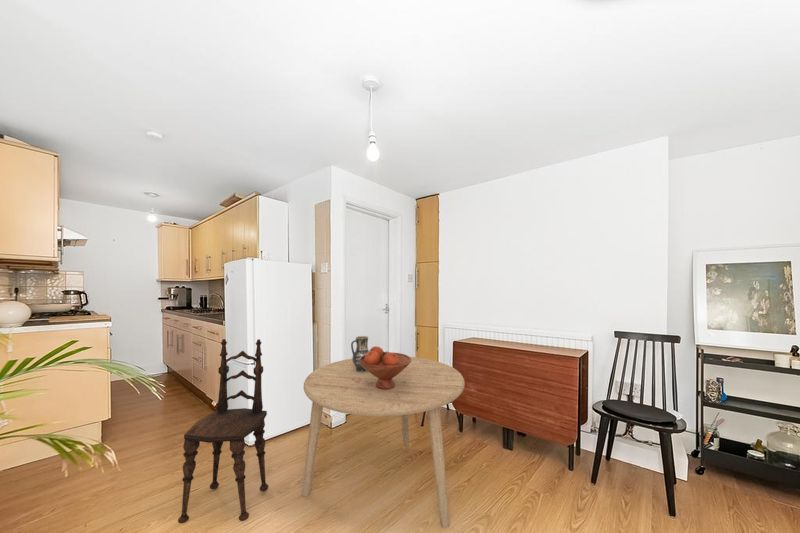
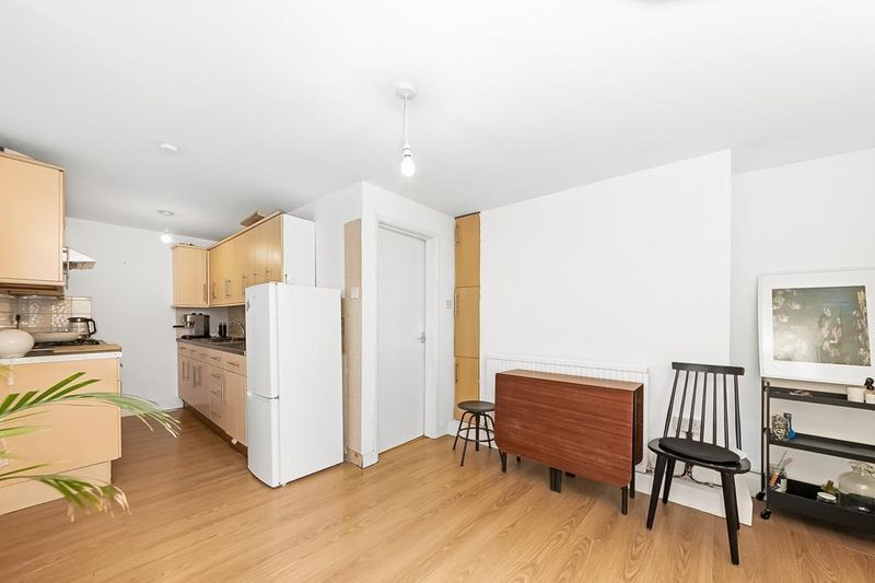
- fruit bowl (385, 366)
- vase (362, 353)
- dining table (385, 415)
- dining chair (228, 423)
